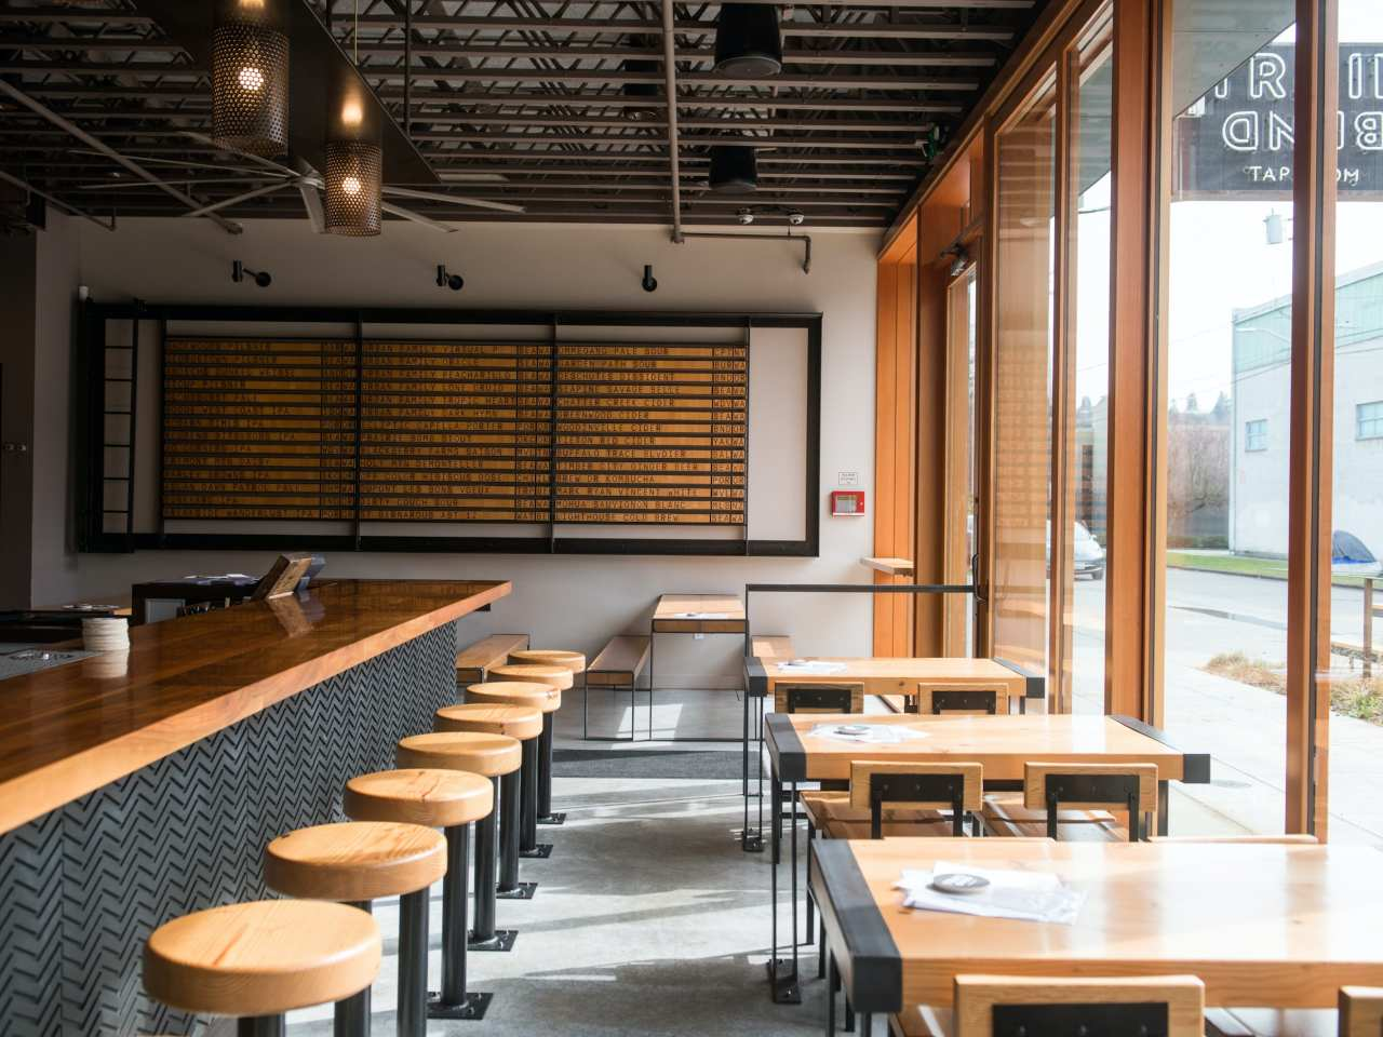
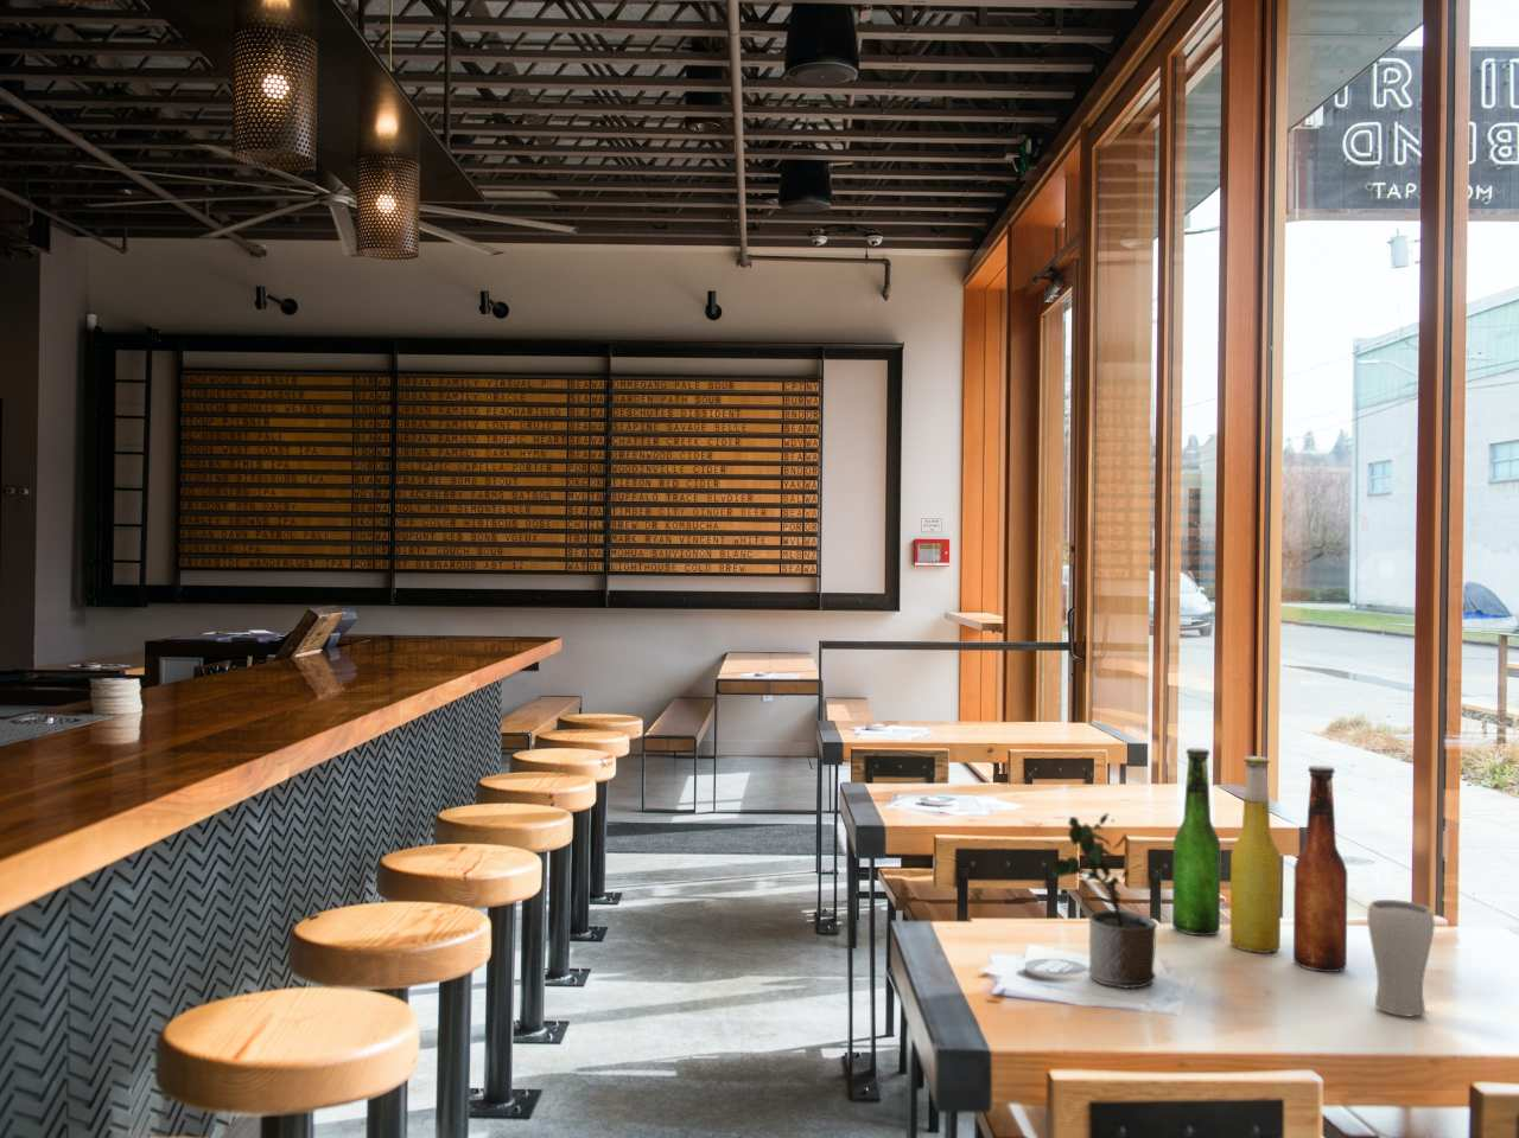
+ potted plant (1109, 893)
+ beer bottle (1256, 851)
+ drinking glass (1399, 957)
